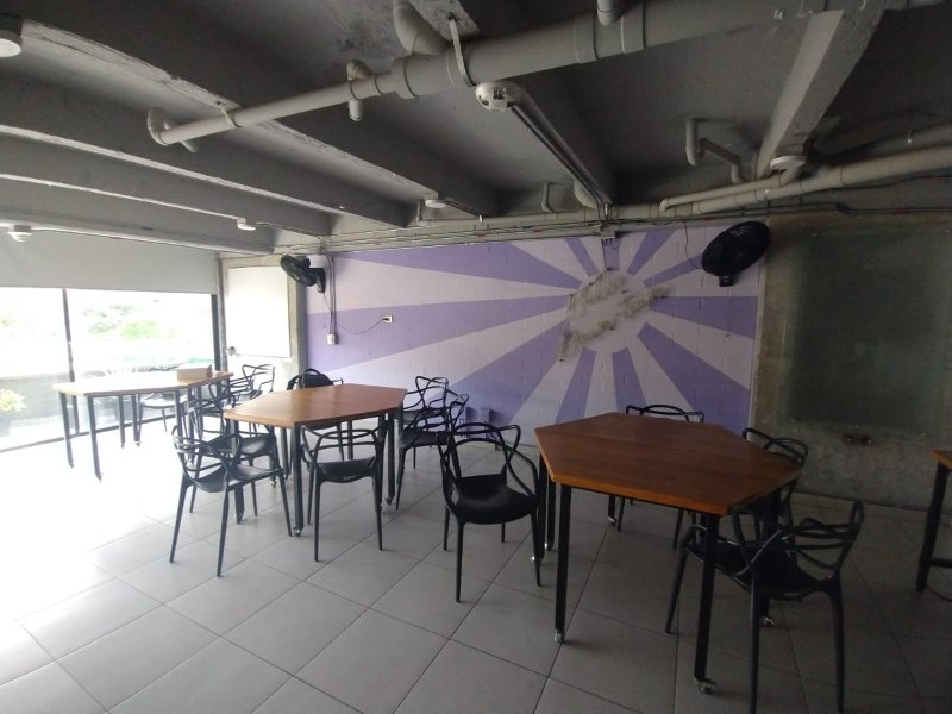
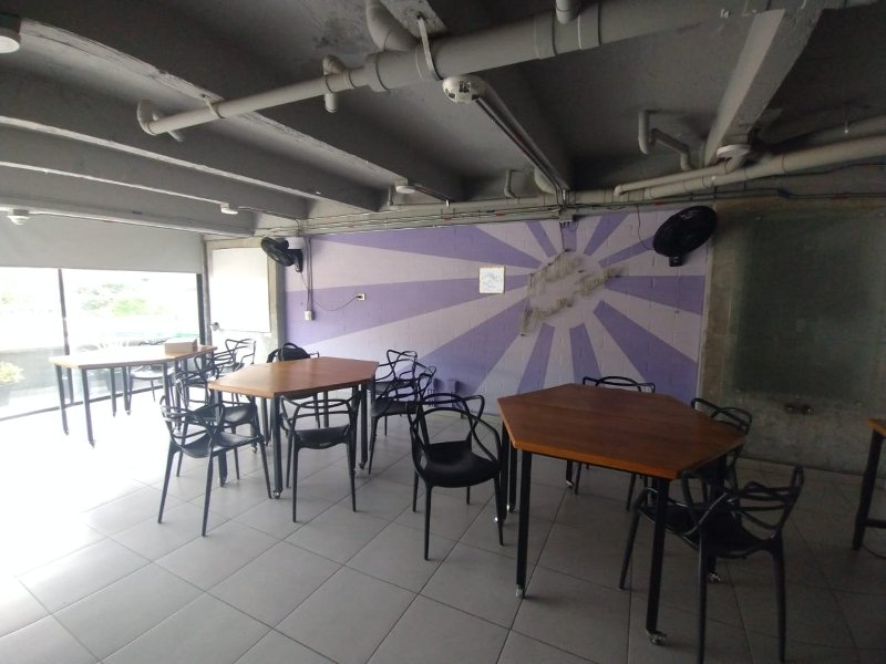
+ wall art (492, 280)
